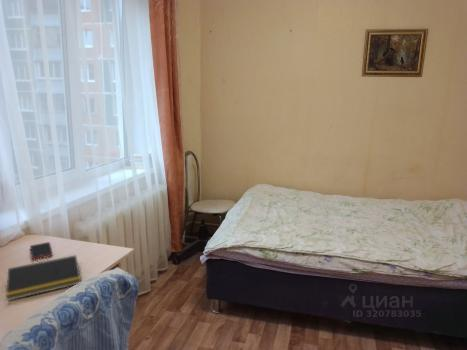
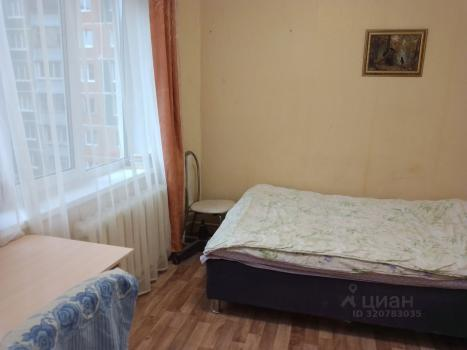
- cell phone (41, 250)
- notepad (44, 275)
